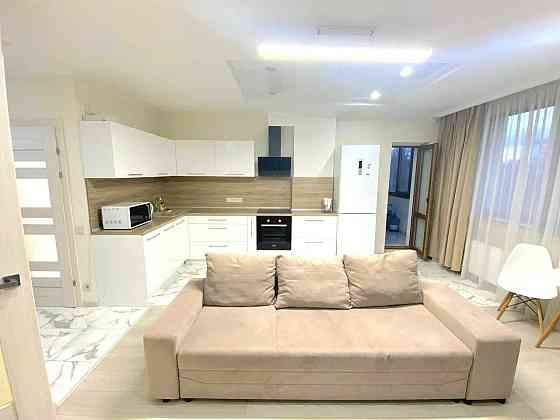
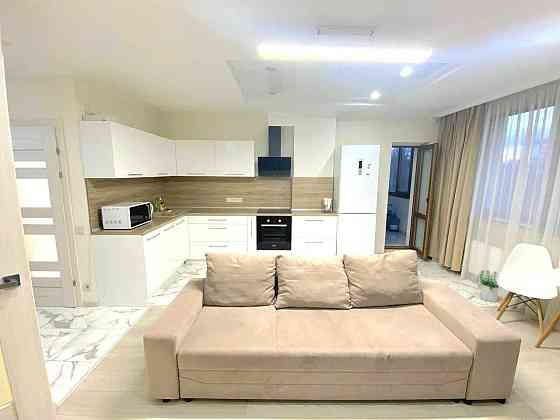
+ potted plant (489, 284)
